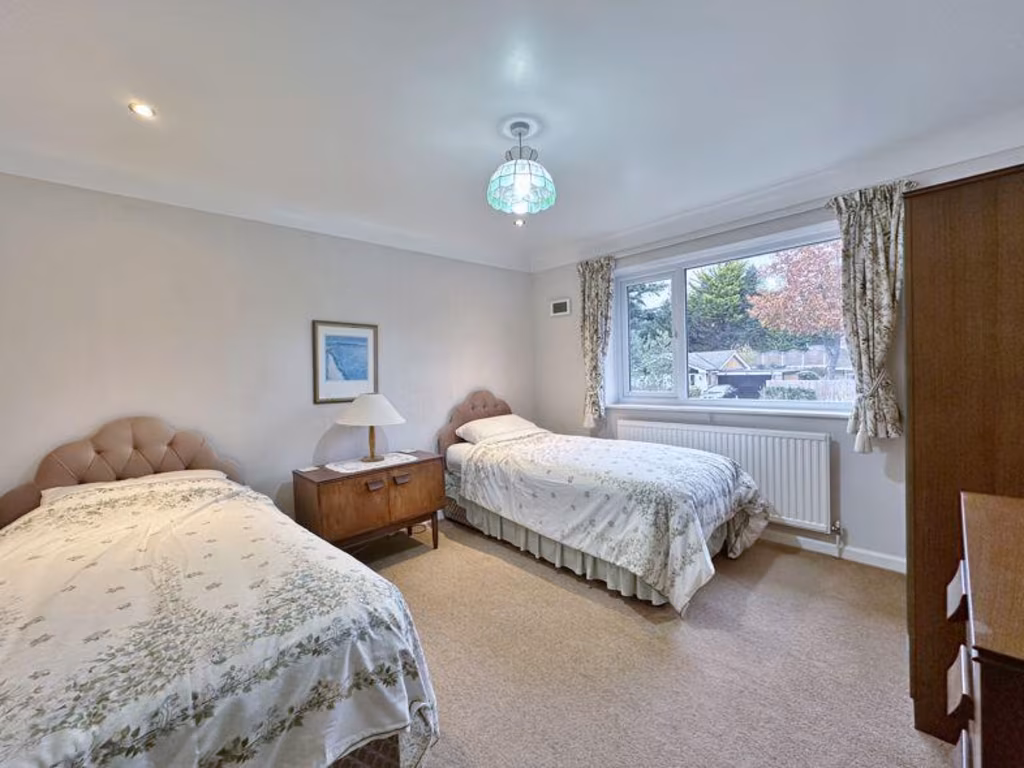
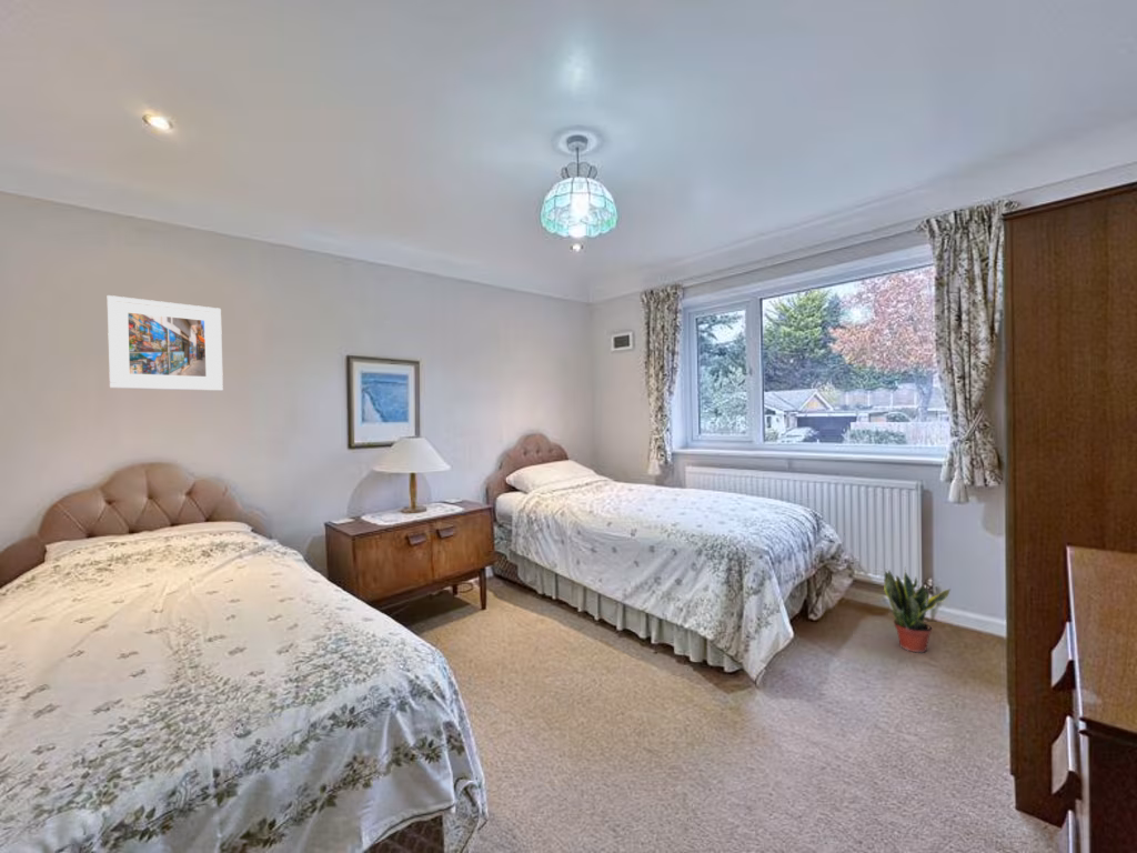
+ potted plant (917, 605)
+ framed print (168, 345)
